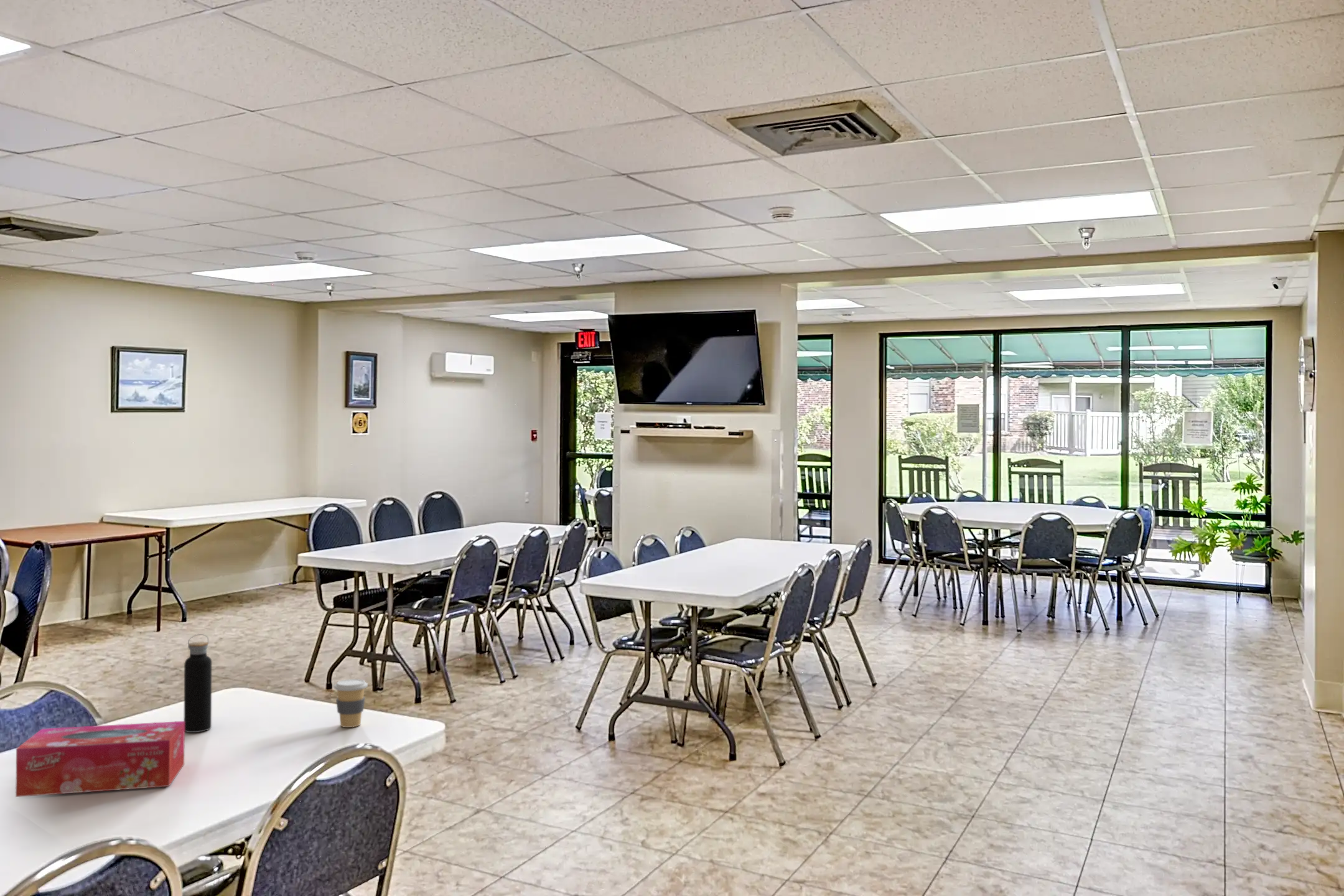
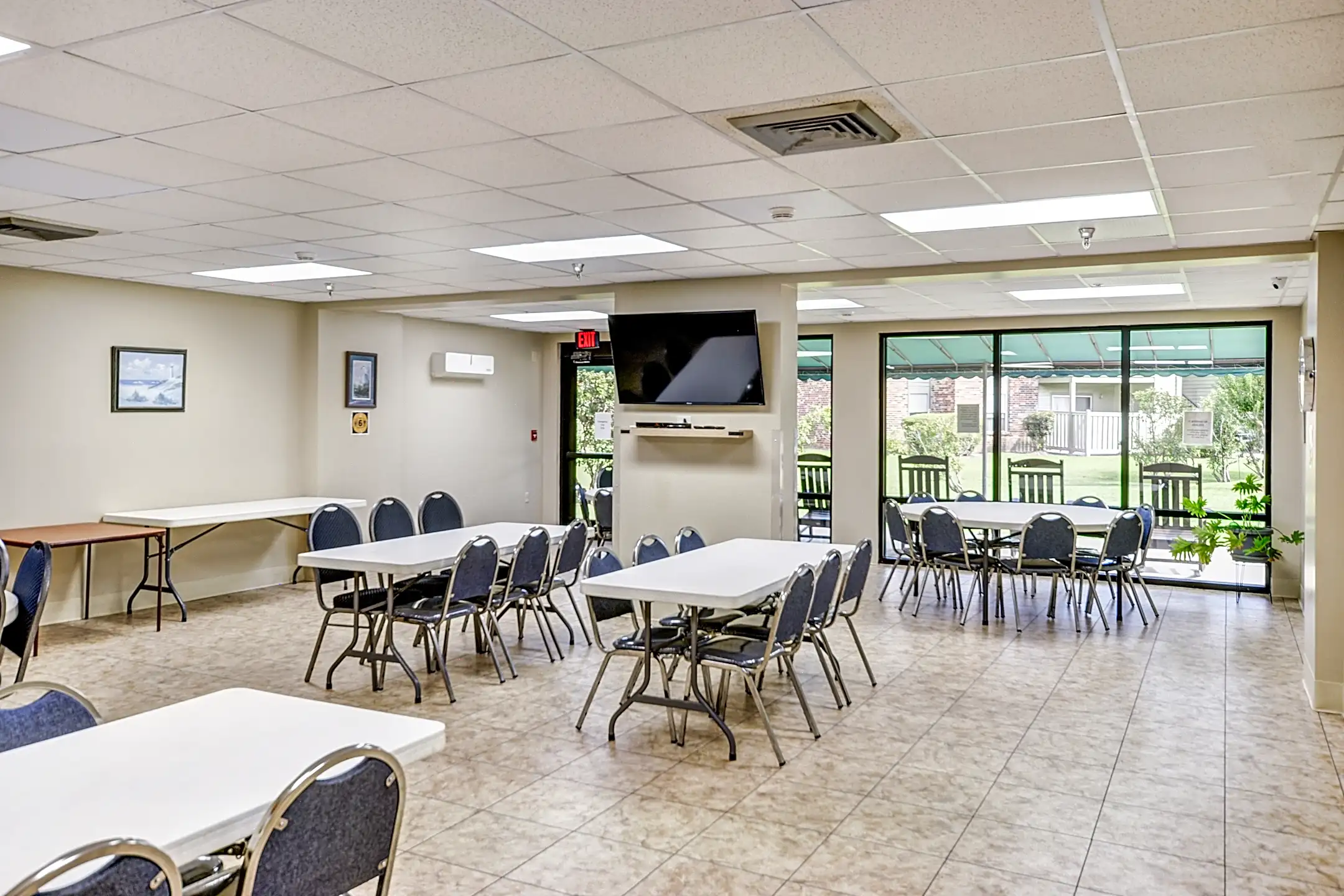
- coffee cup (350, 703)
- water bottle (198, 681)
- tissue box (104, 757)
